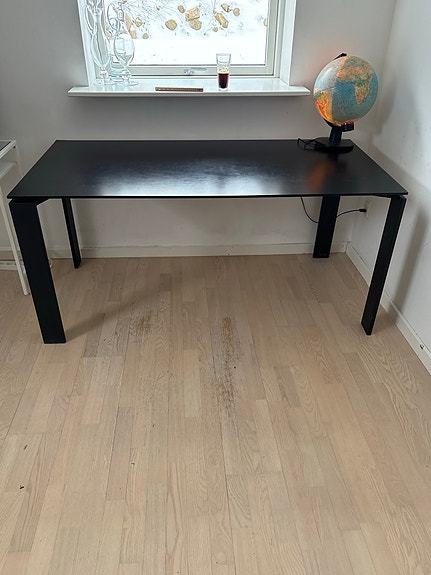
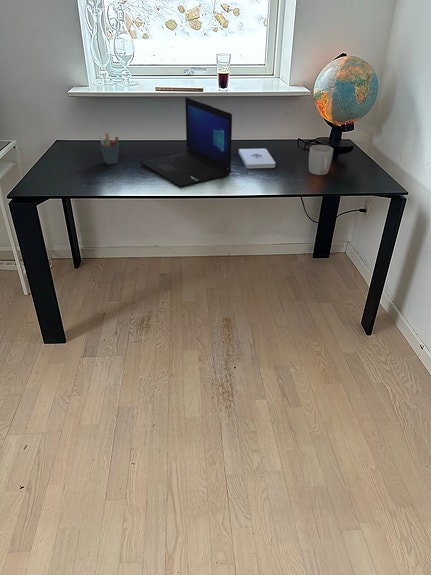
+ mug (321, 161)
+ notepad (256, 157)
+ pen holder (109, 147)
+ laptop (186, 140)
